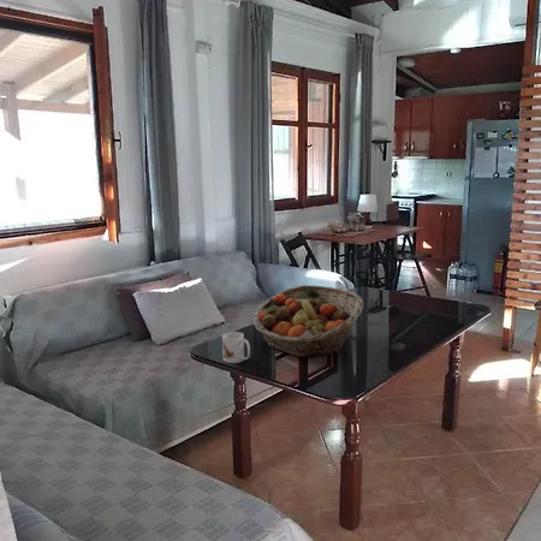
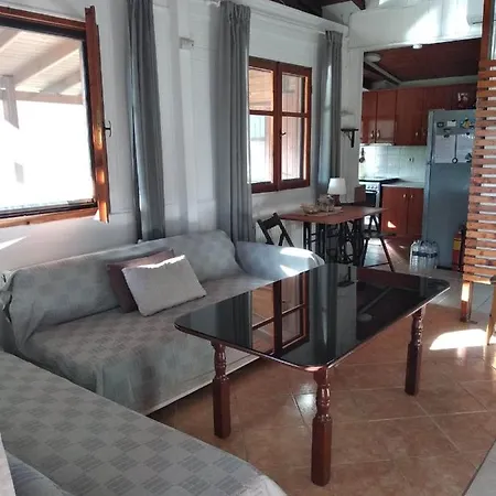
- mug (237, 347)
- fruit basket (307, 319)
